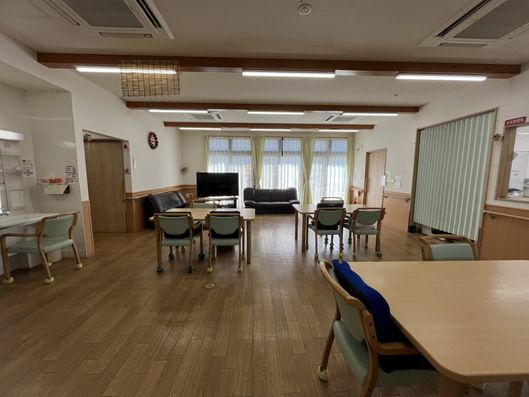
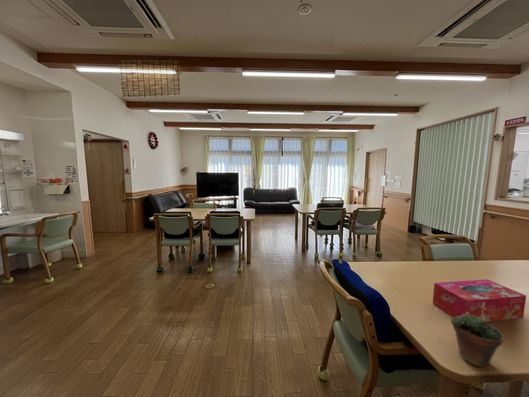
+ tissue box (476, 299)
+ succulent plant (476, 330)
